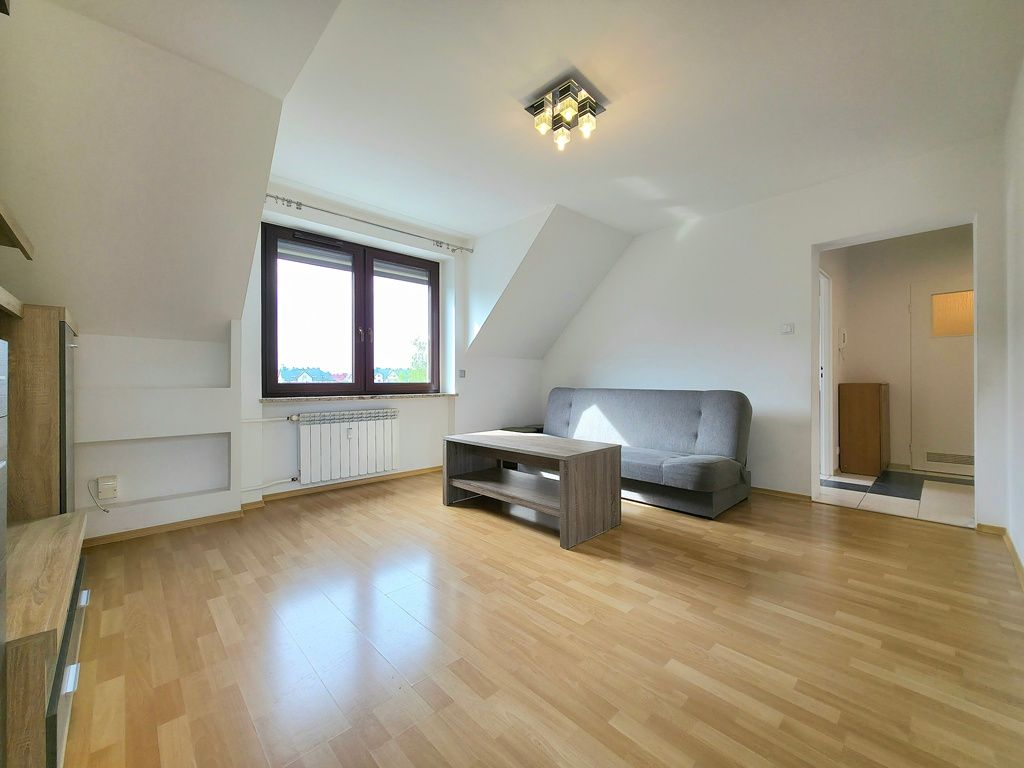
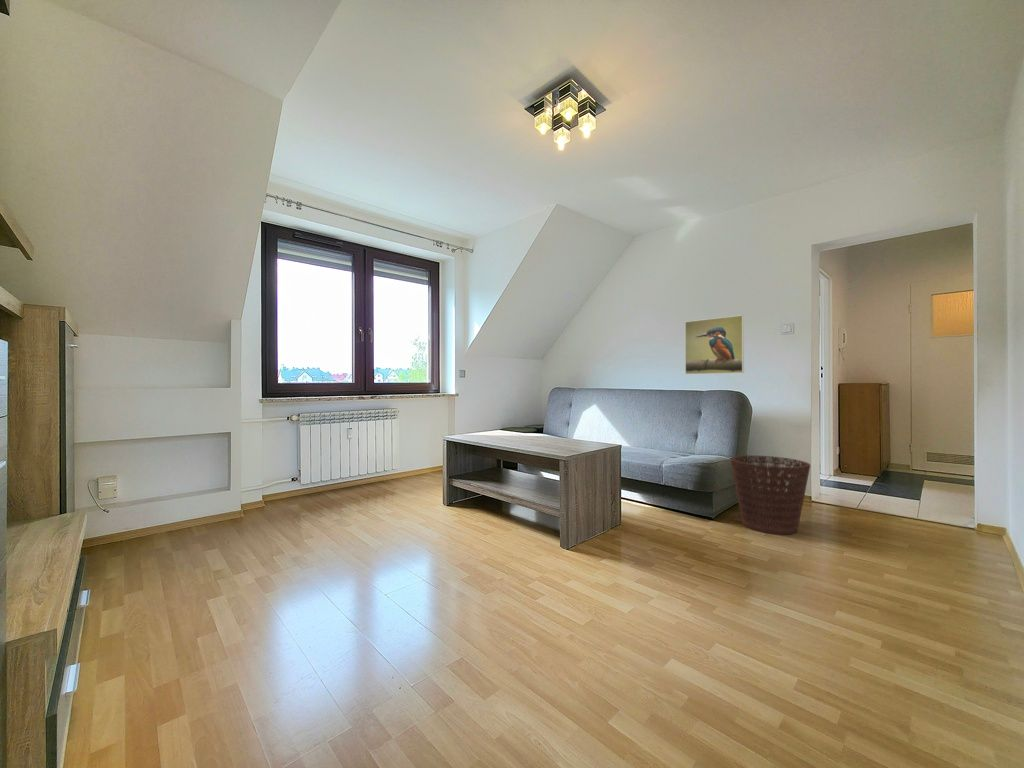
+ basket (768, 493)
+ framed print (713, 346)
